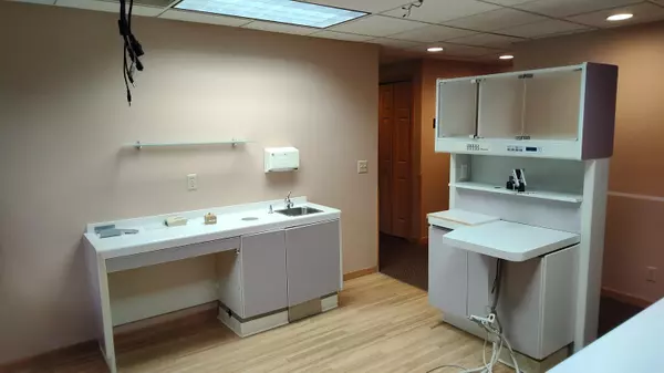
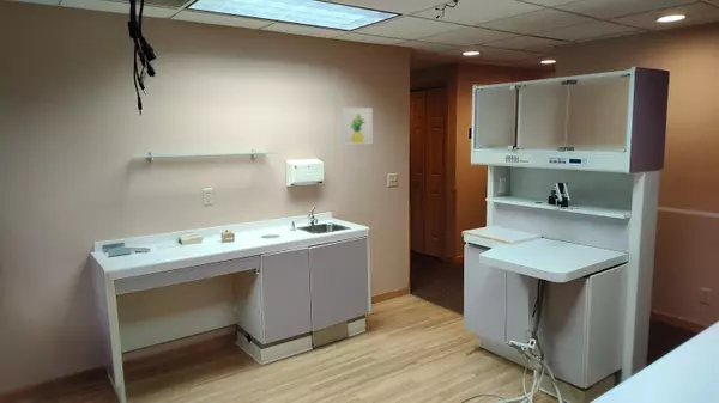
+ wall art (357, 126)
